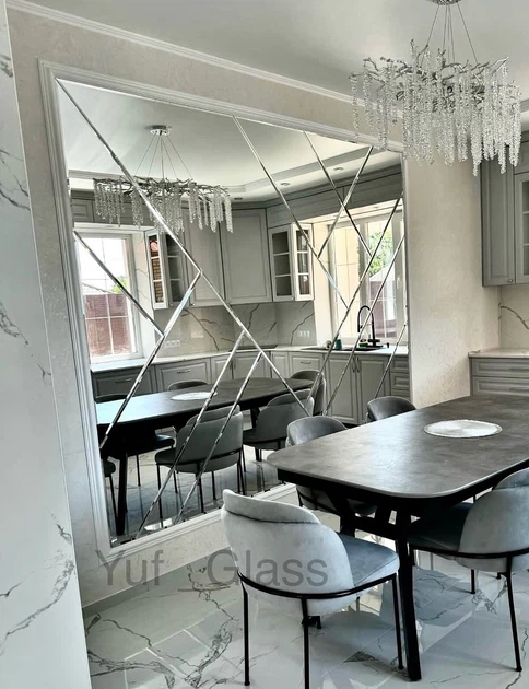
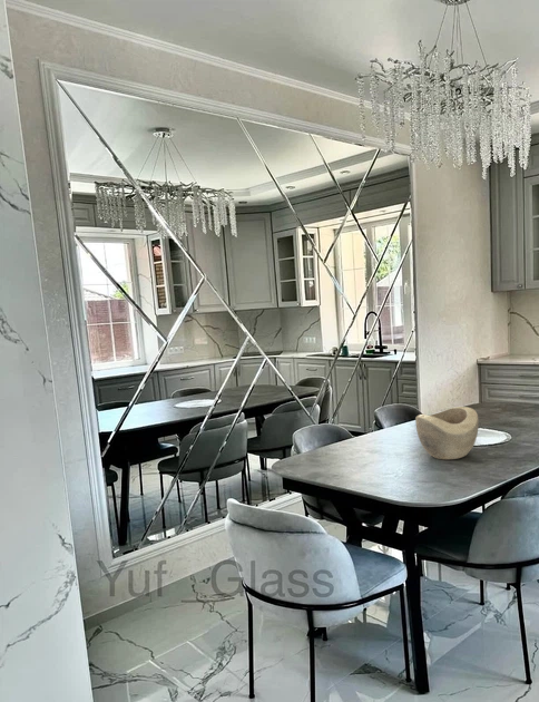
+ decorative bowl (447, 432)
